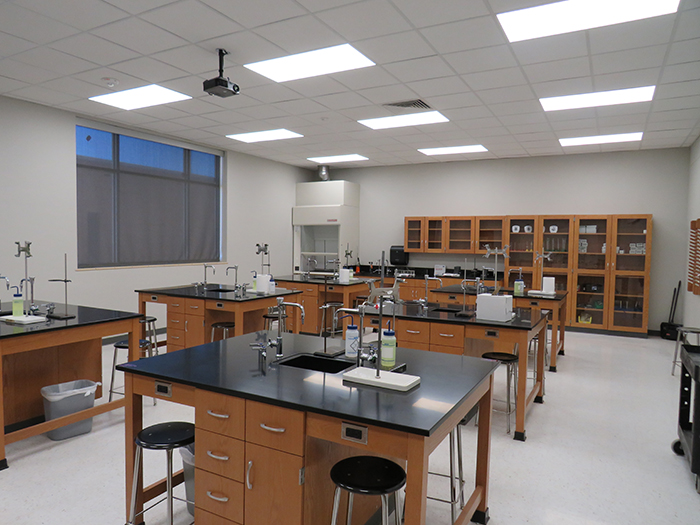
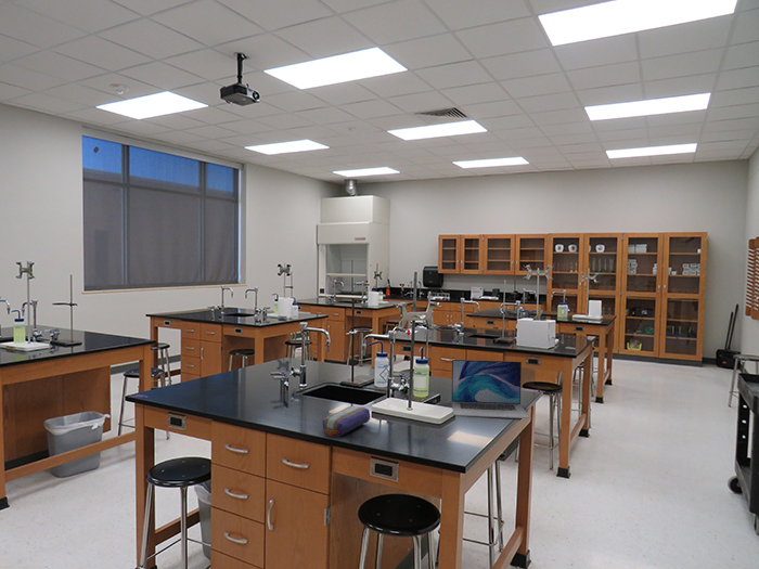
+ laptop (488, 387)
+ pencil case (347, 419)
